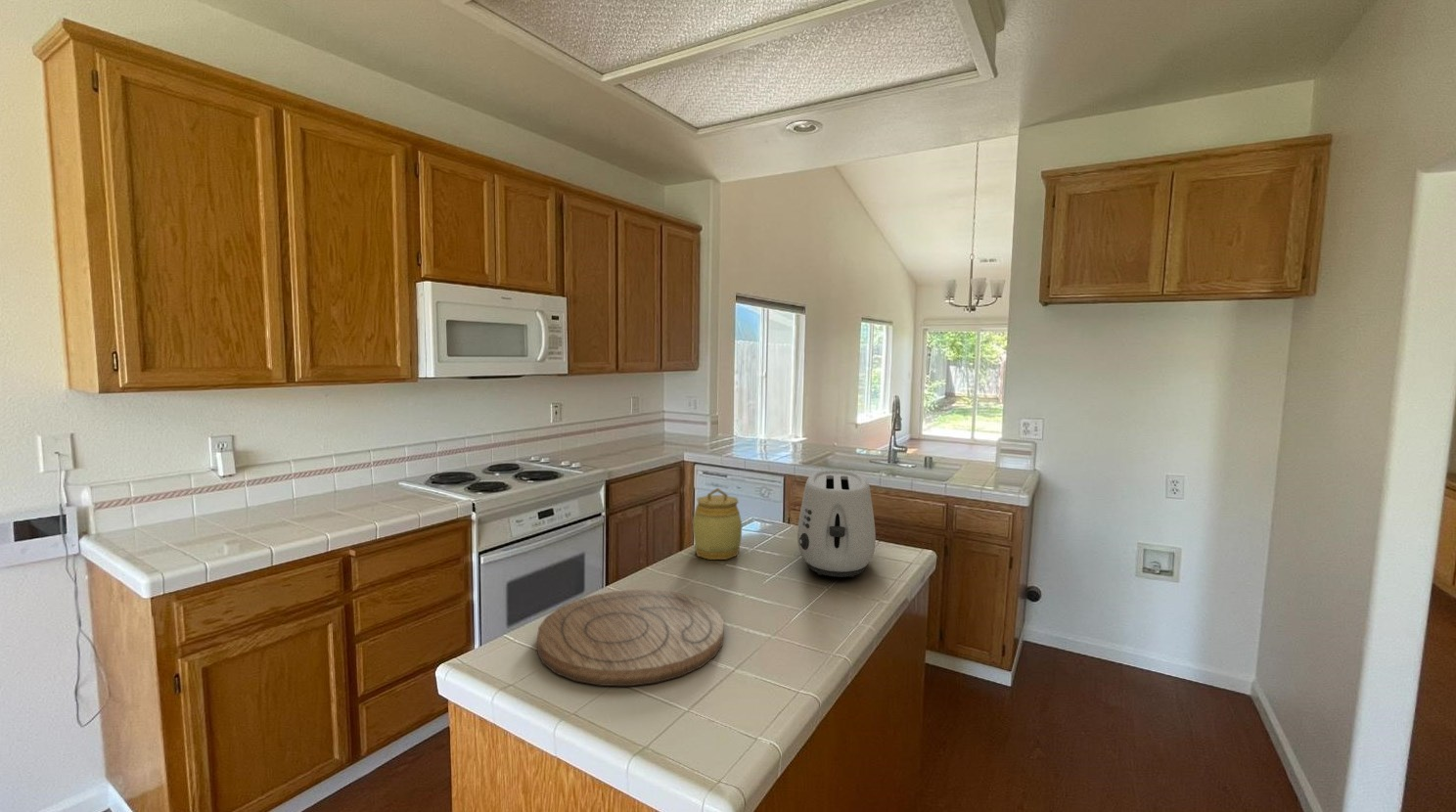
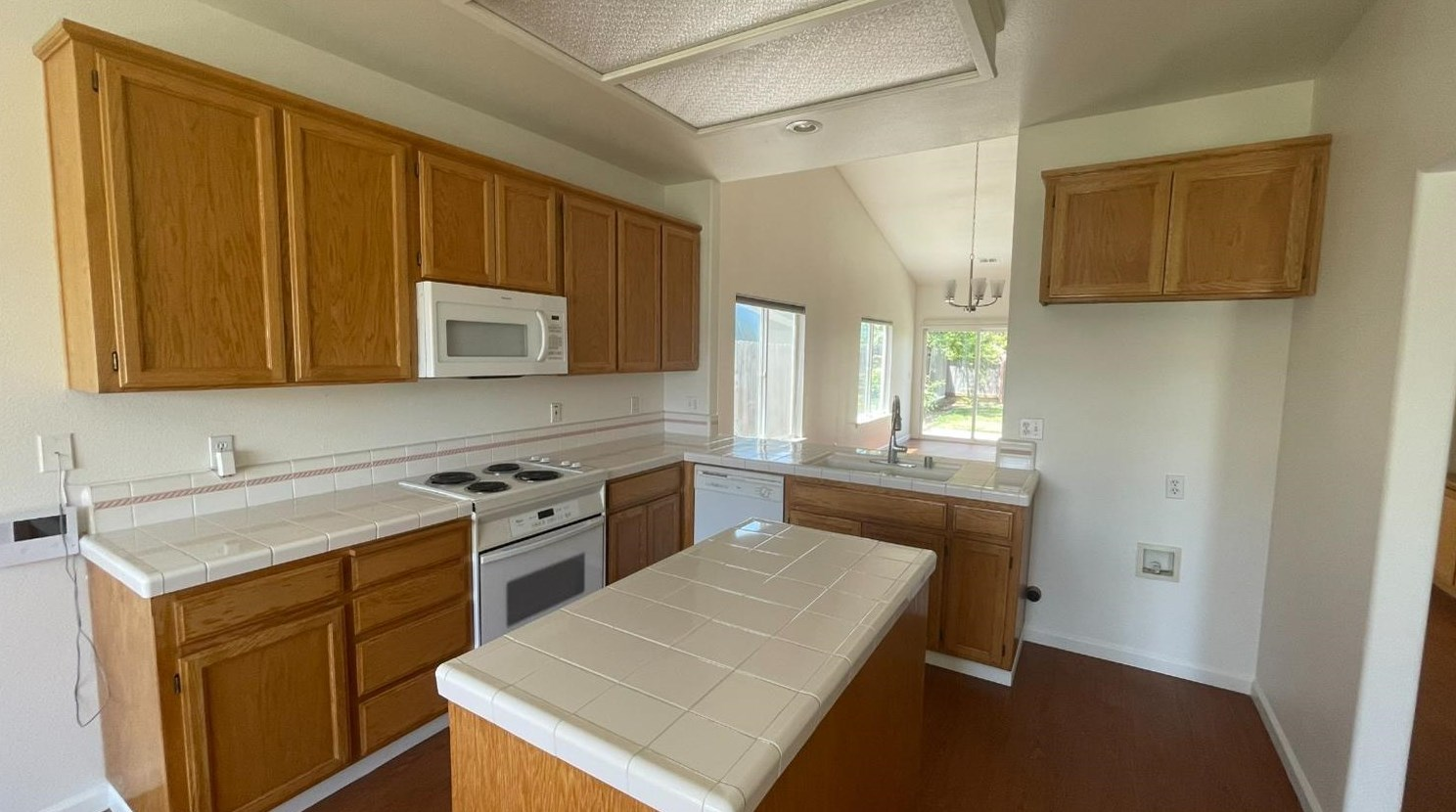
- toaster (835, 521)
- jar (716, 520)
- cutting board (632, 630)
